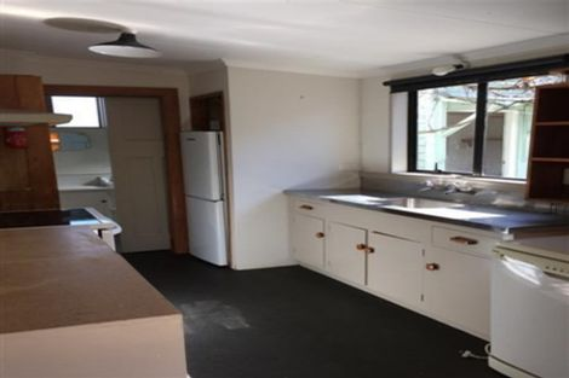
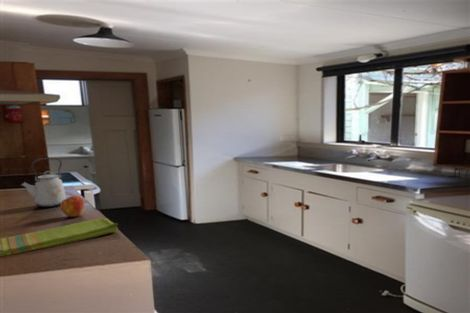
+ apple (72, 206)
+ dish towel (53, 233)
+ kettle (42, 182)
